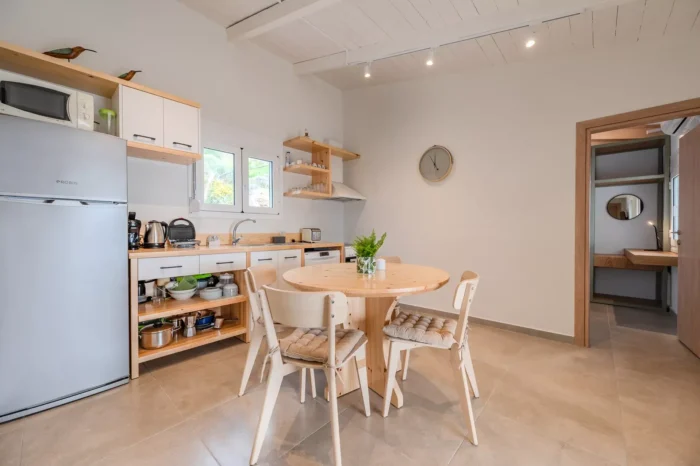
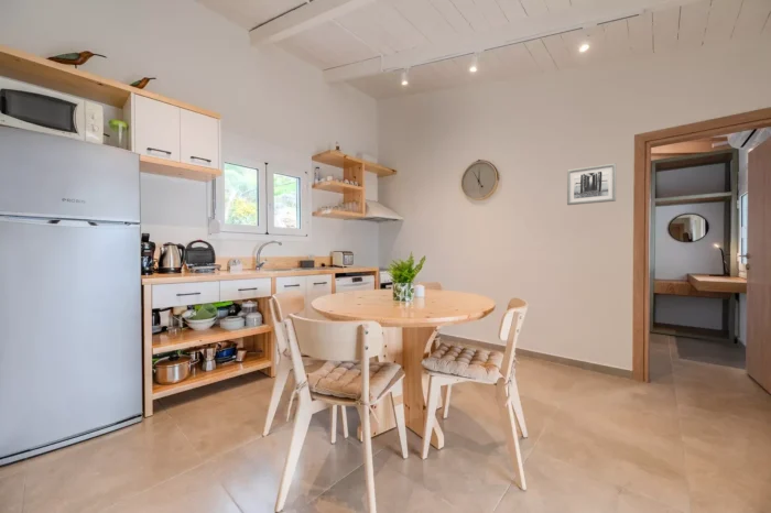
+ wall art (590, 185)
